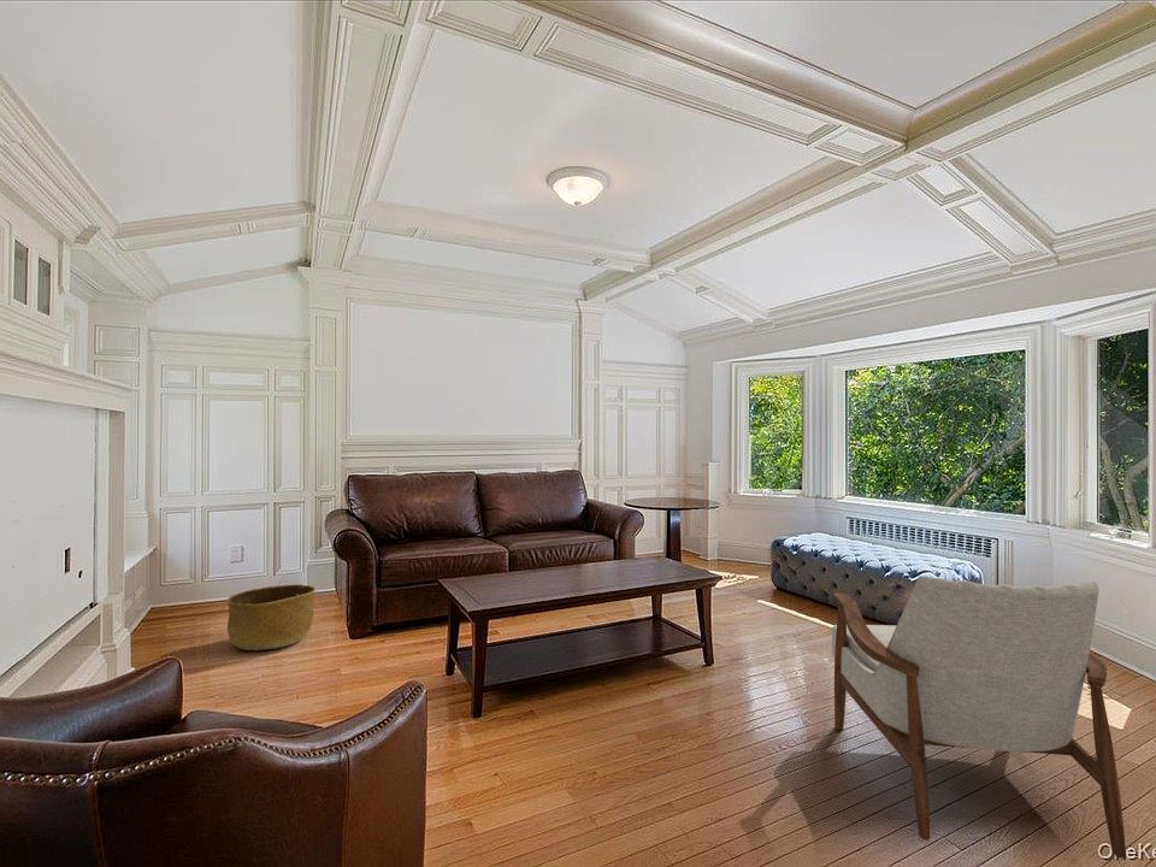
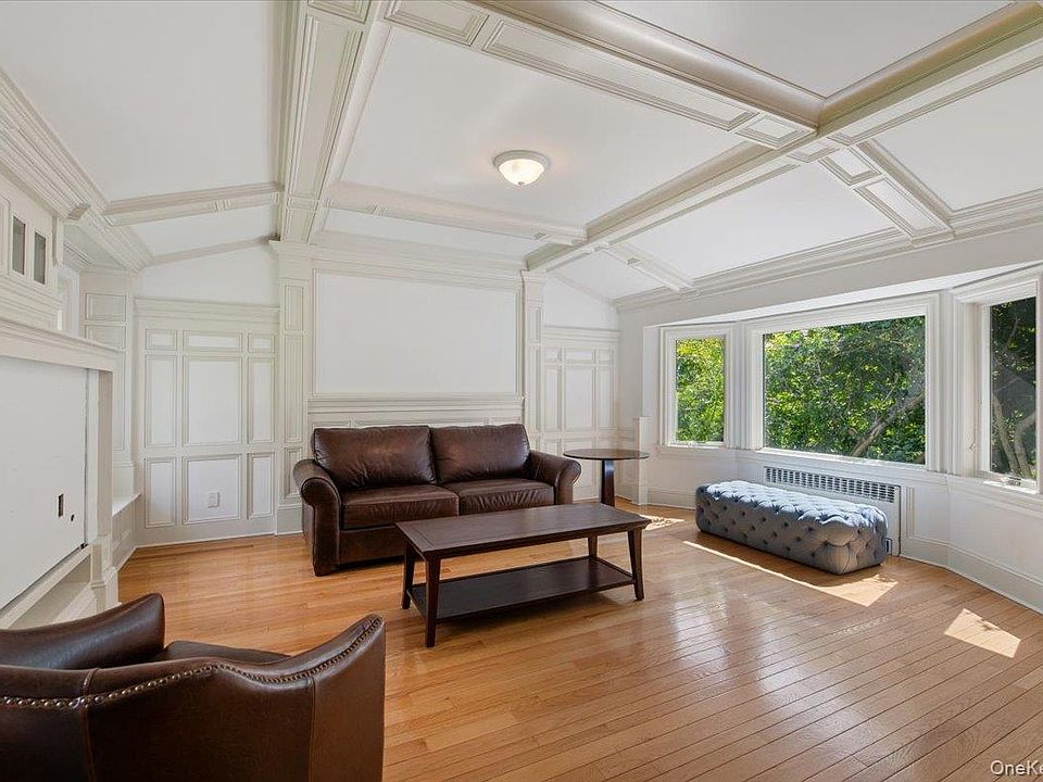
- basket (272, 615)
- armchair (957, 666)
